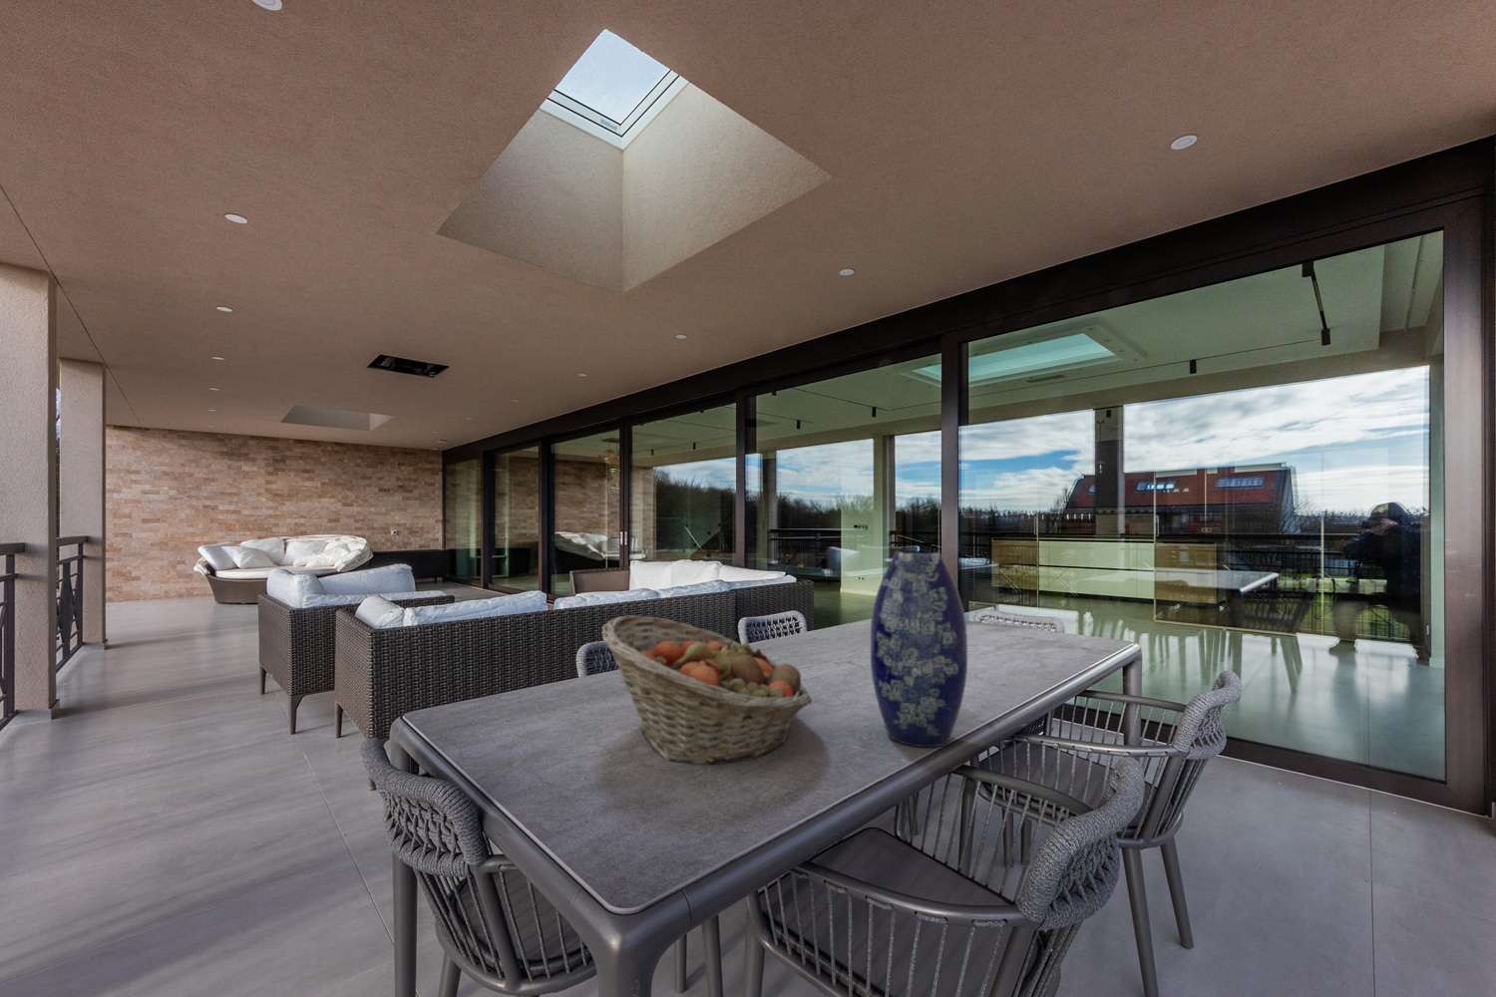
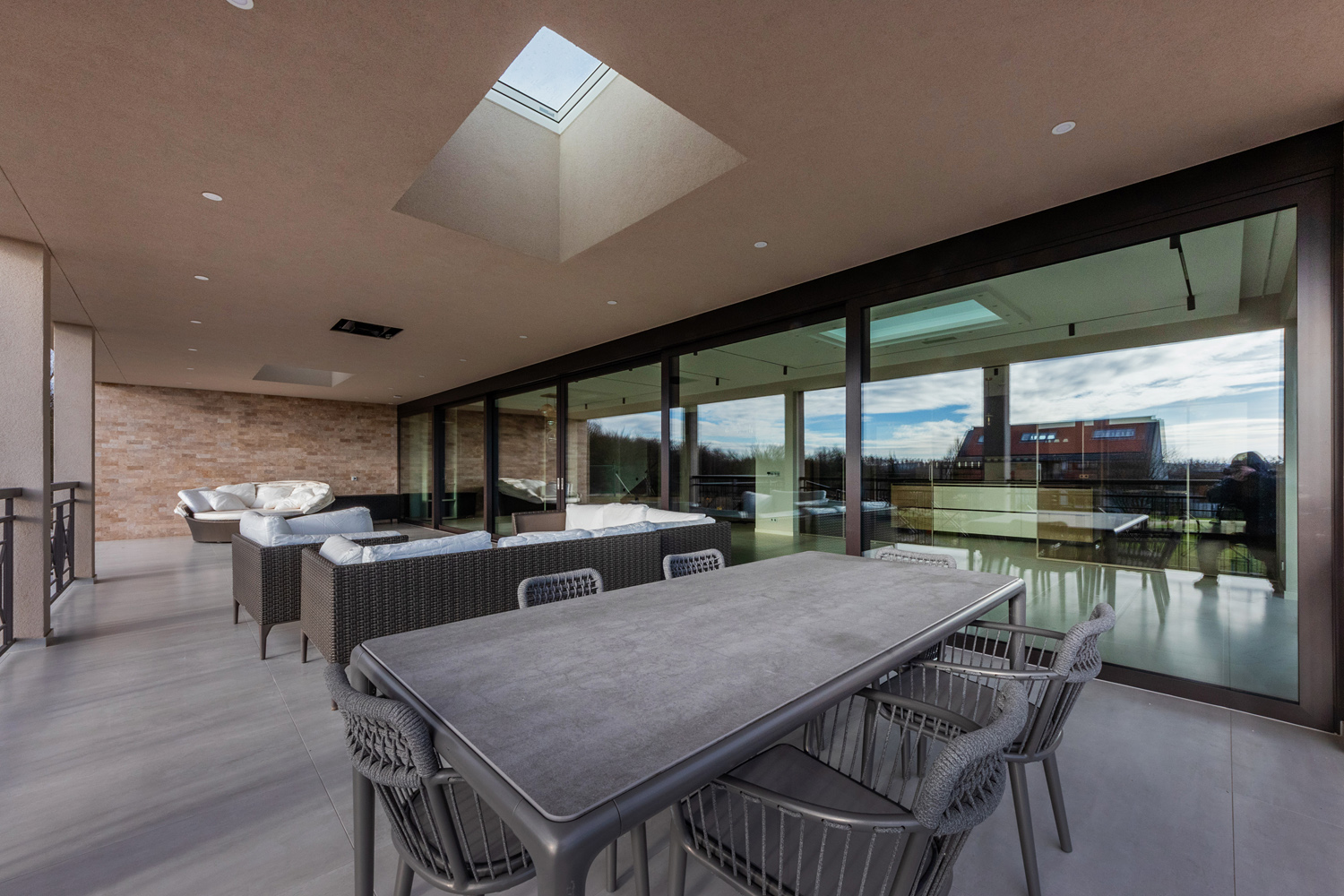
- vase (917, 644)
- fruit basket (705, 675)
